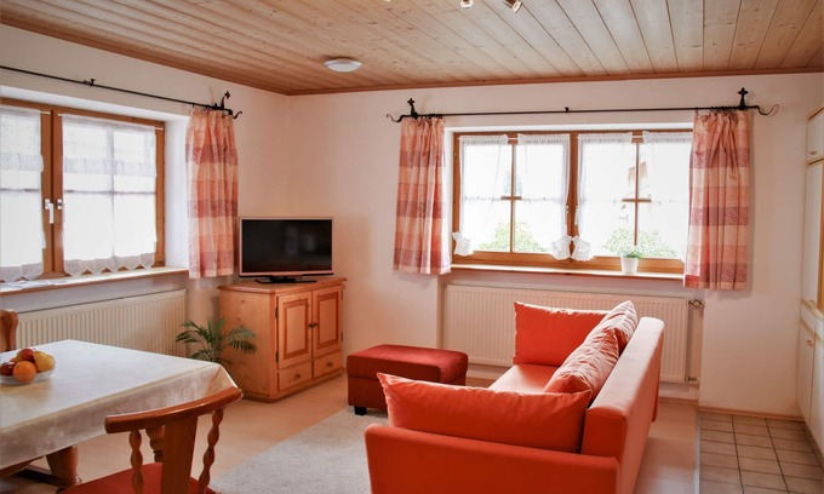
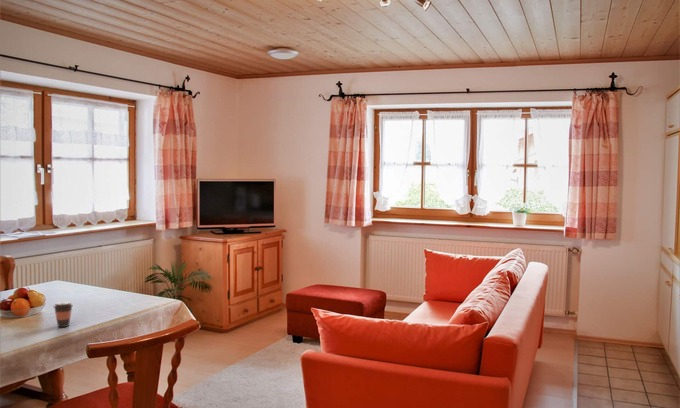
+ coffee cup (63, 314)
